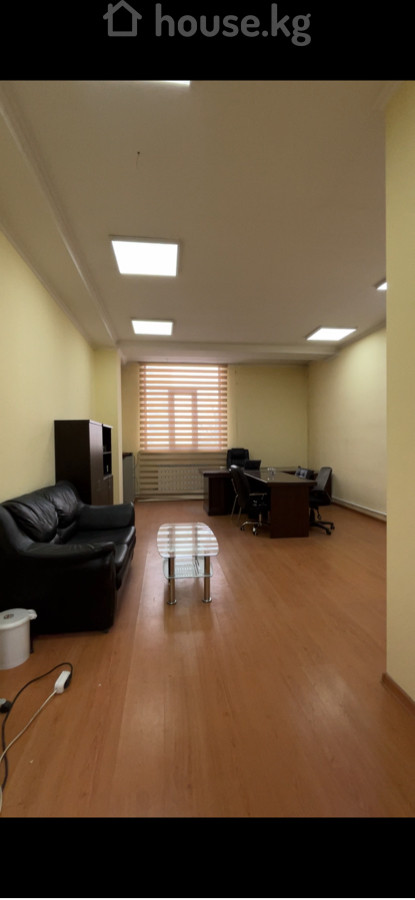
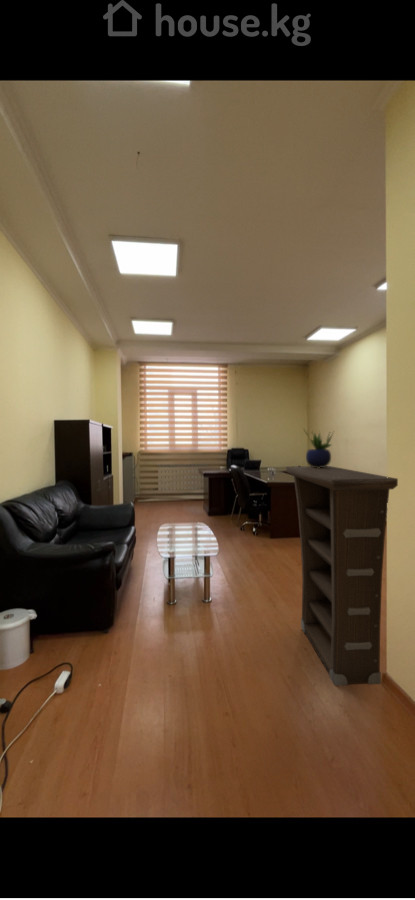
+ cabinet (330, 562)
+ potted plant (320, 447)
